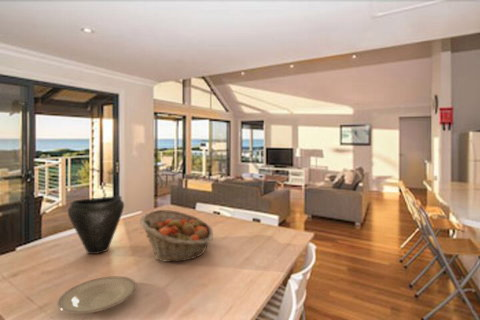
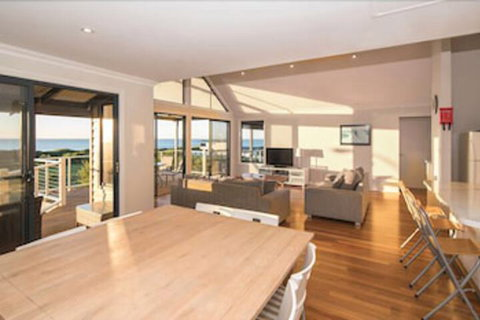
- fruit basket (178, 231)
- vase (97, 224)
- plate (99, 296)
